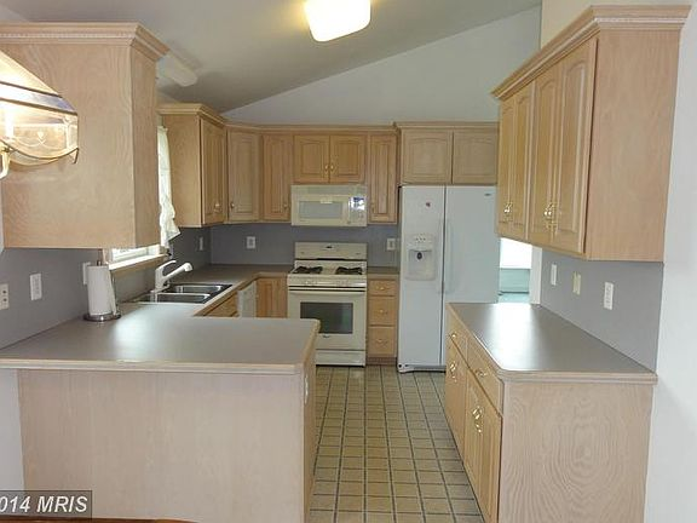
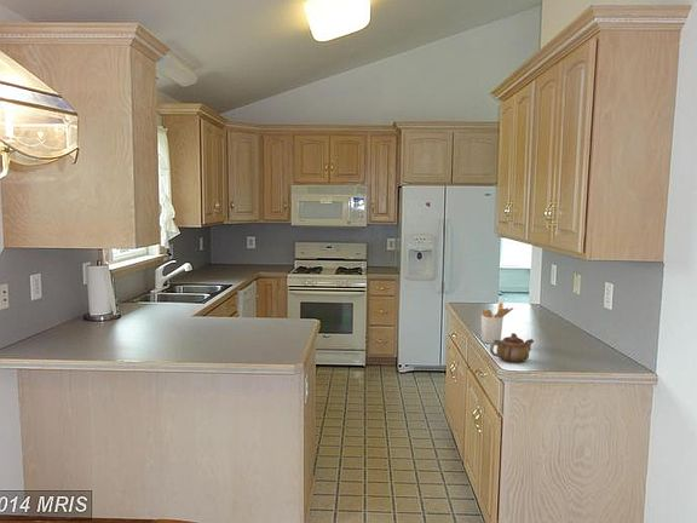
+ utensil holder (496, 323)
+ teapot (511, 346)
